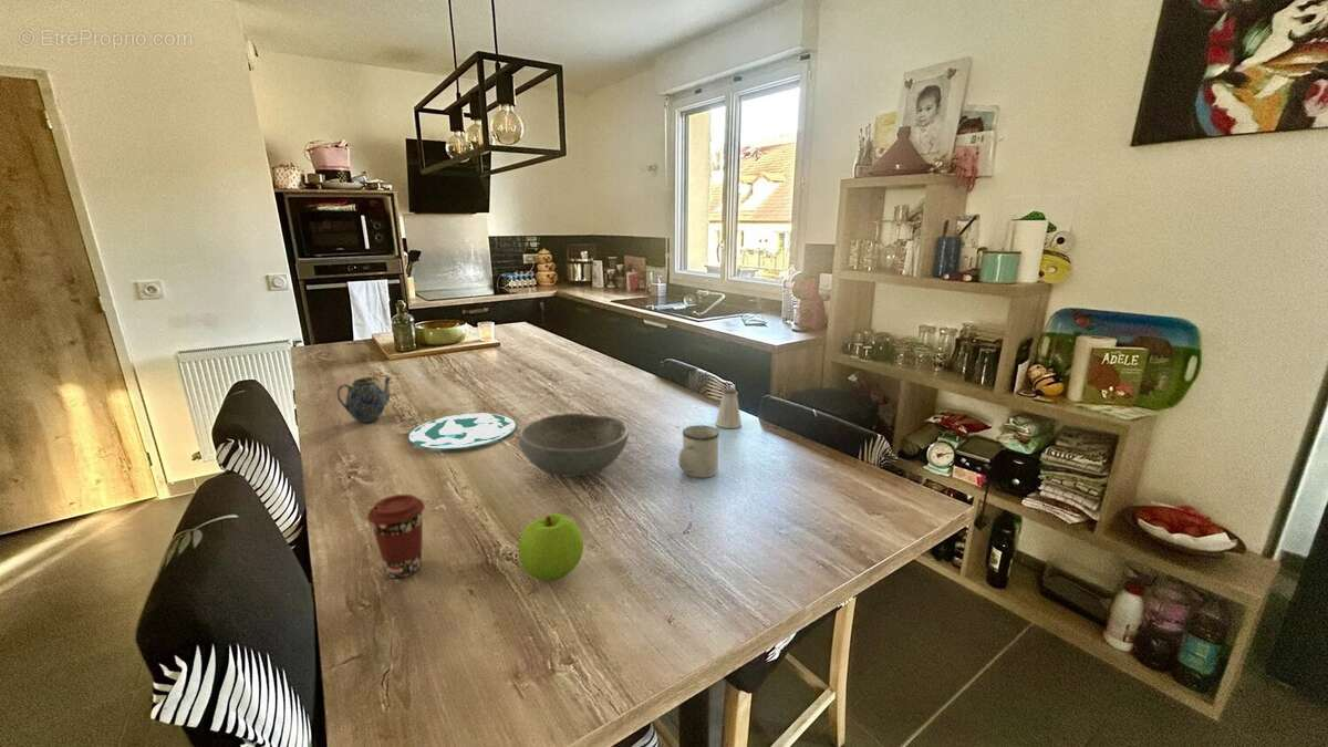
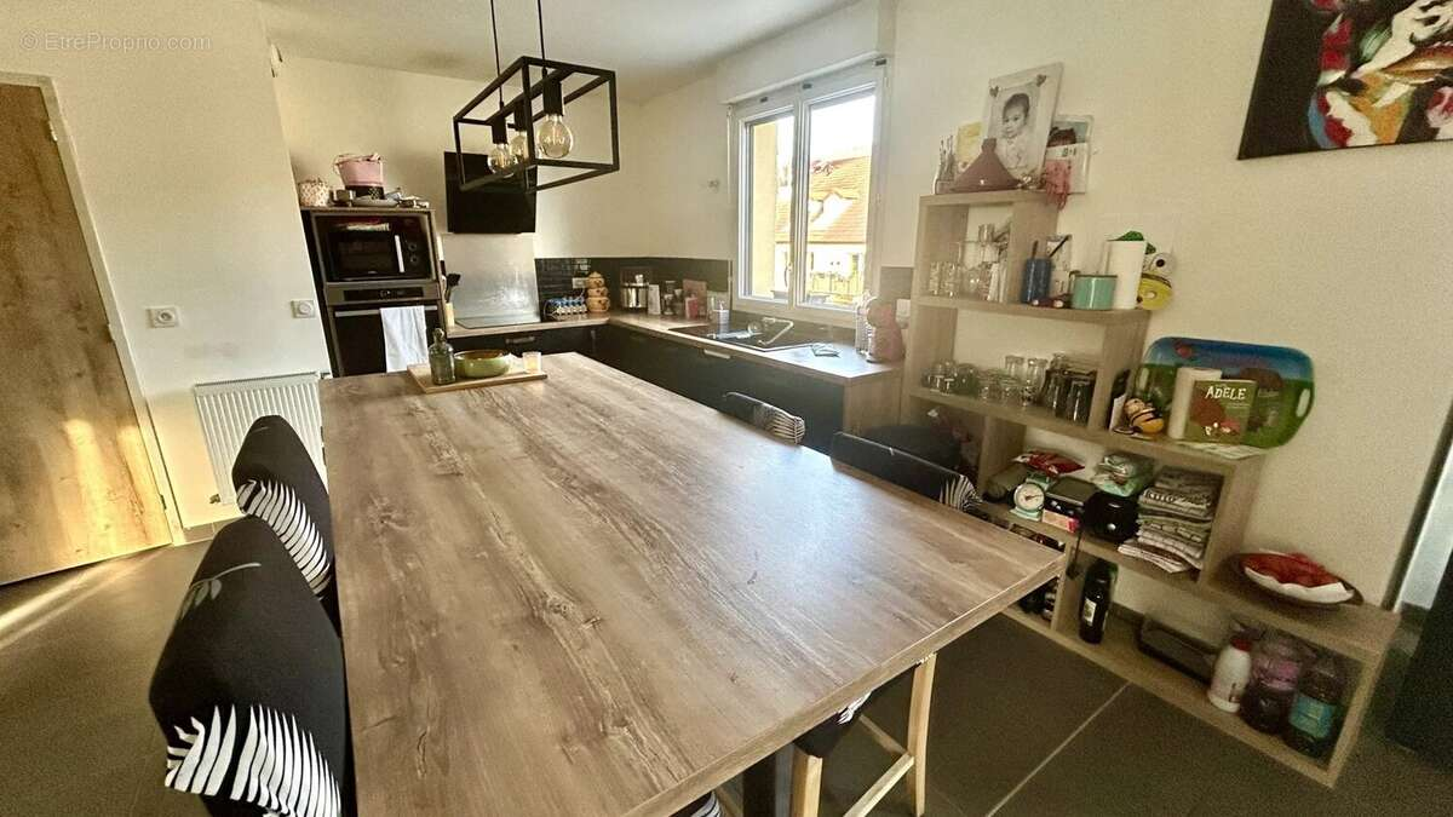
- apple (551, 547)
- saltshaker (729, 406)
- teapot (366, 397)
- plate (464, 425)
- mug (695, 454)
- bowl (574, 448)
- coffee cup (400, 536)
